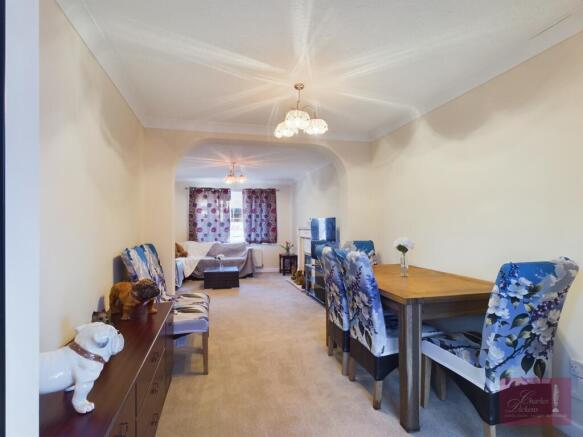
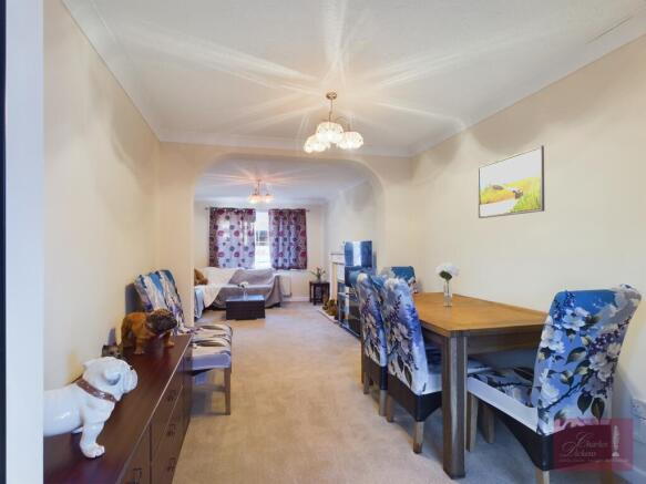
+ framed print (506, 186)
